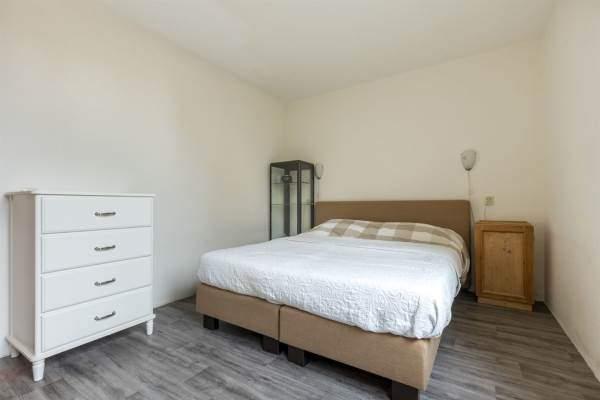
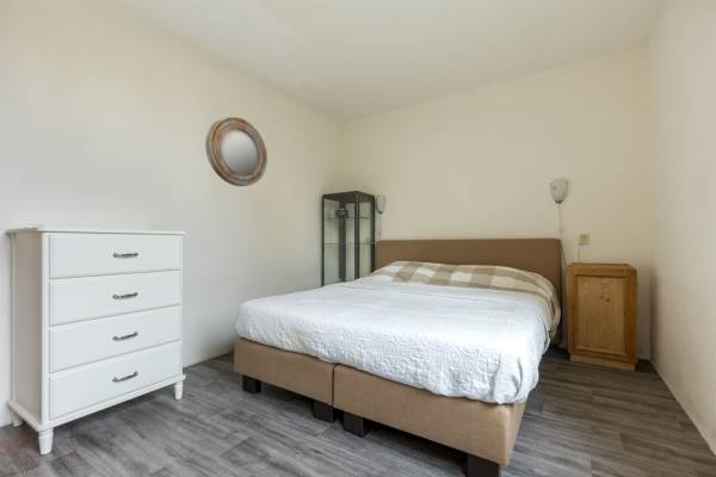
+ home mirror (239, 151)
